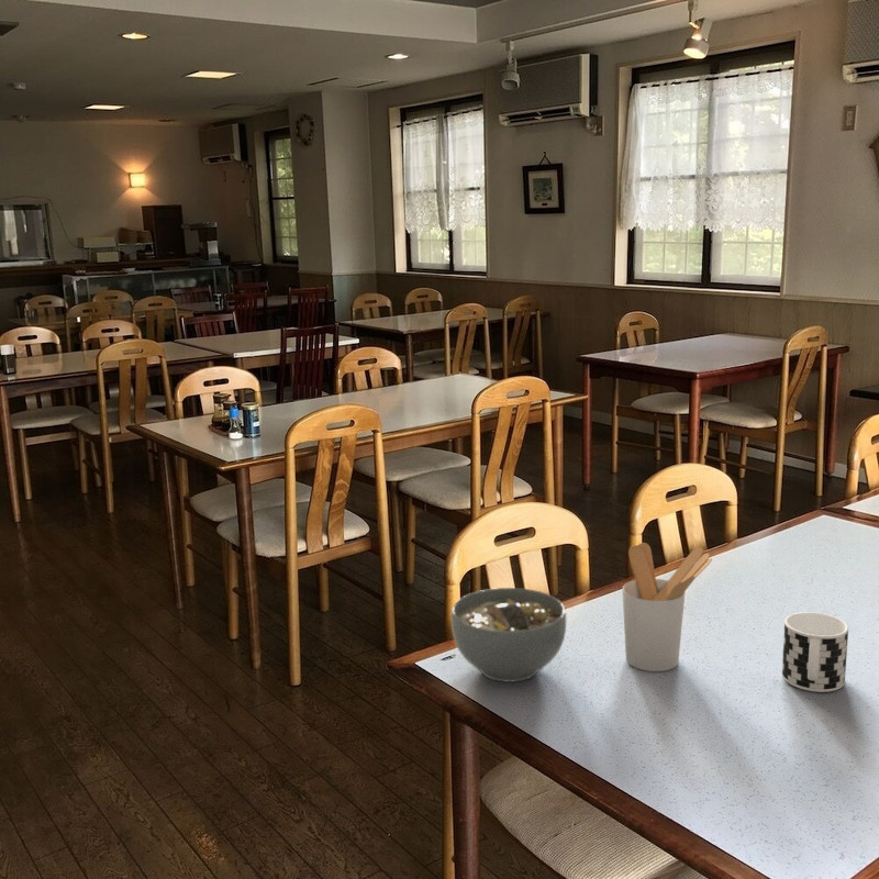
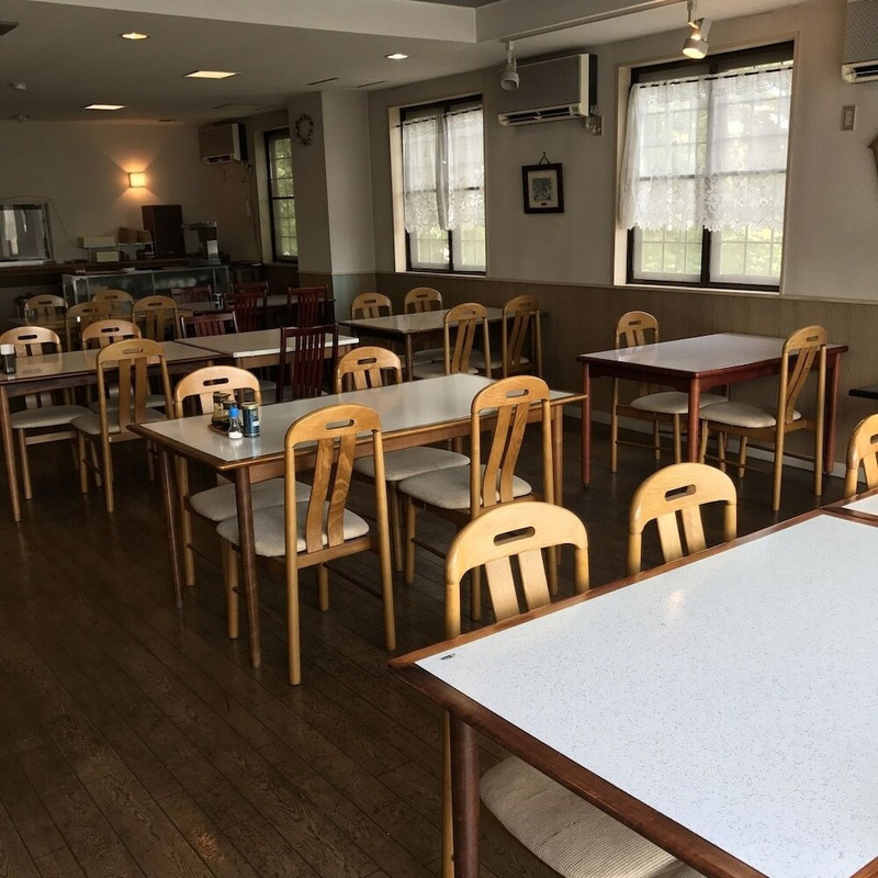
- utensil holder (667, 605)
- soup bowl (509, 636)
- cup (814, 655)
